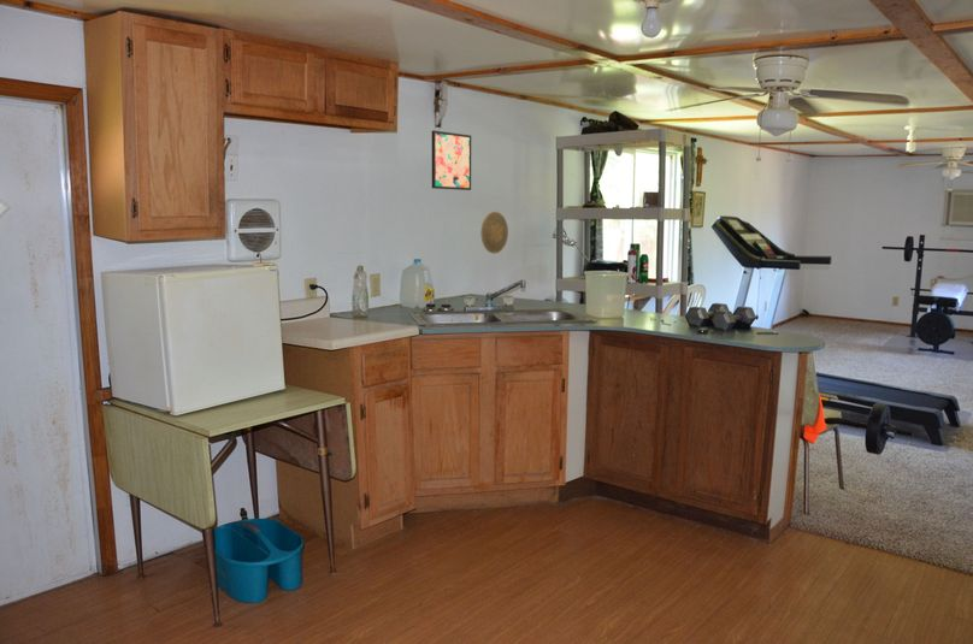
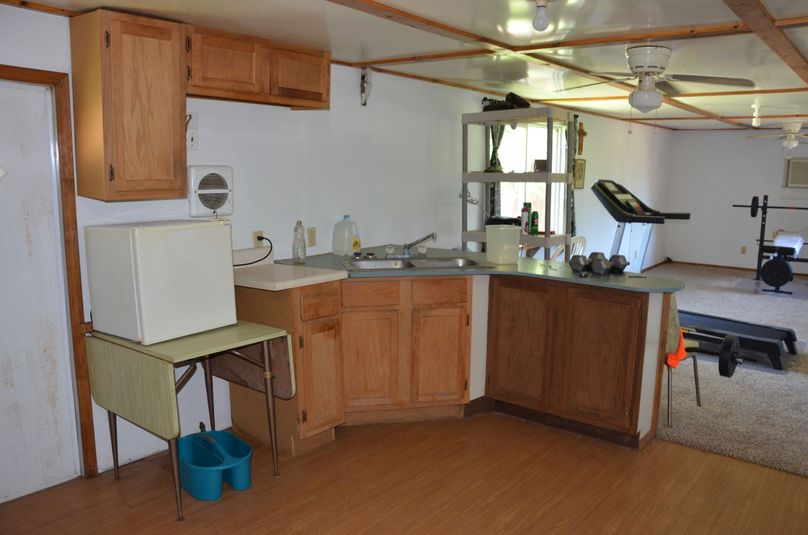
- wall art (452, 161)
- decorative plate (496, 232)
